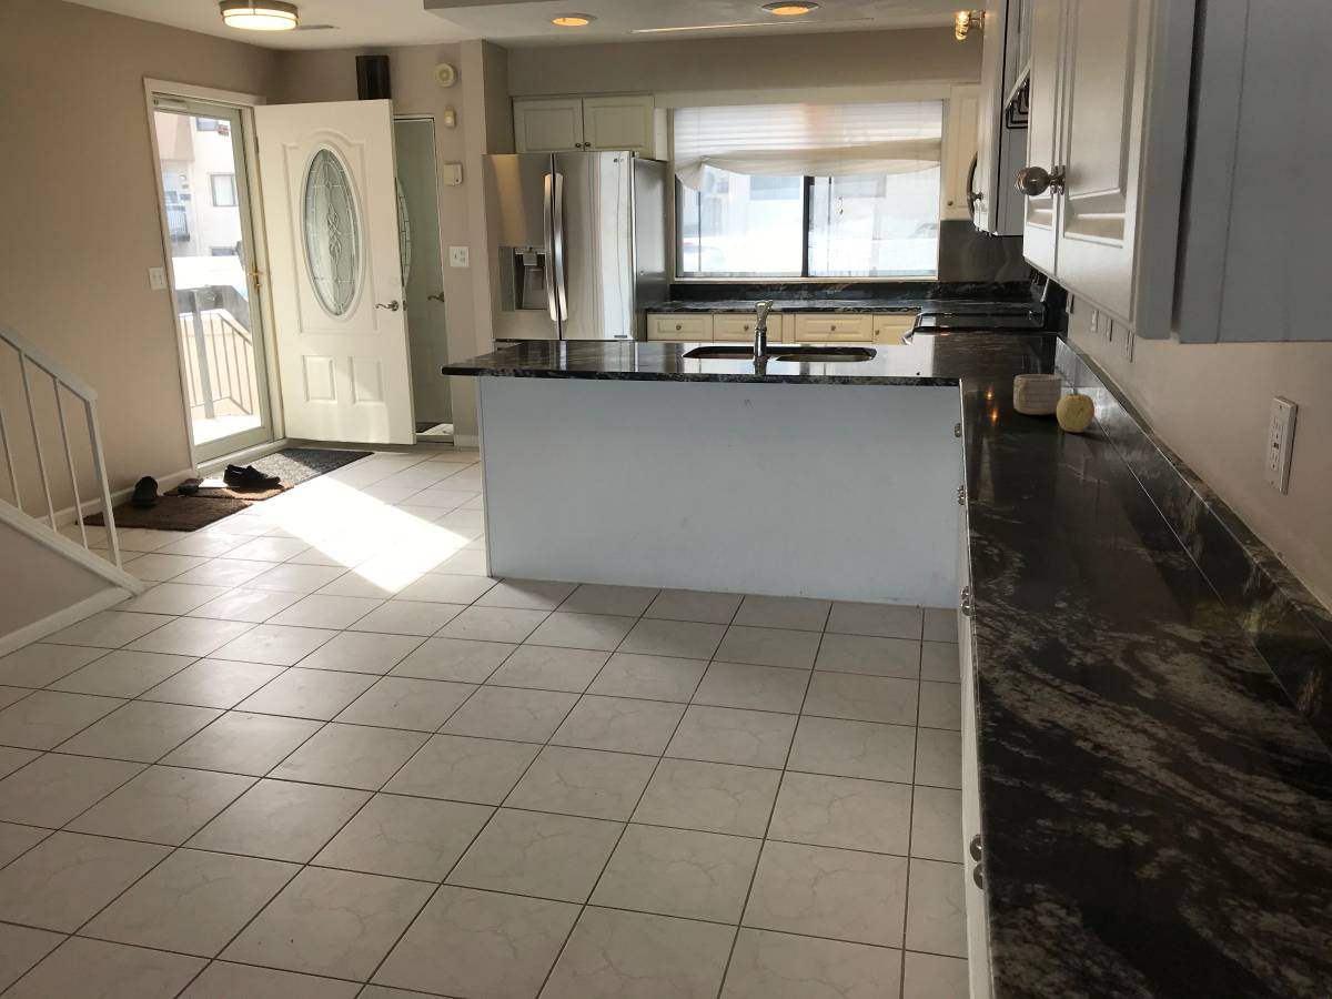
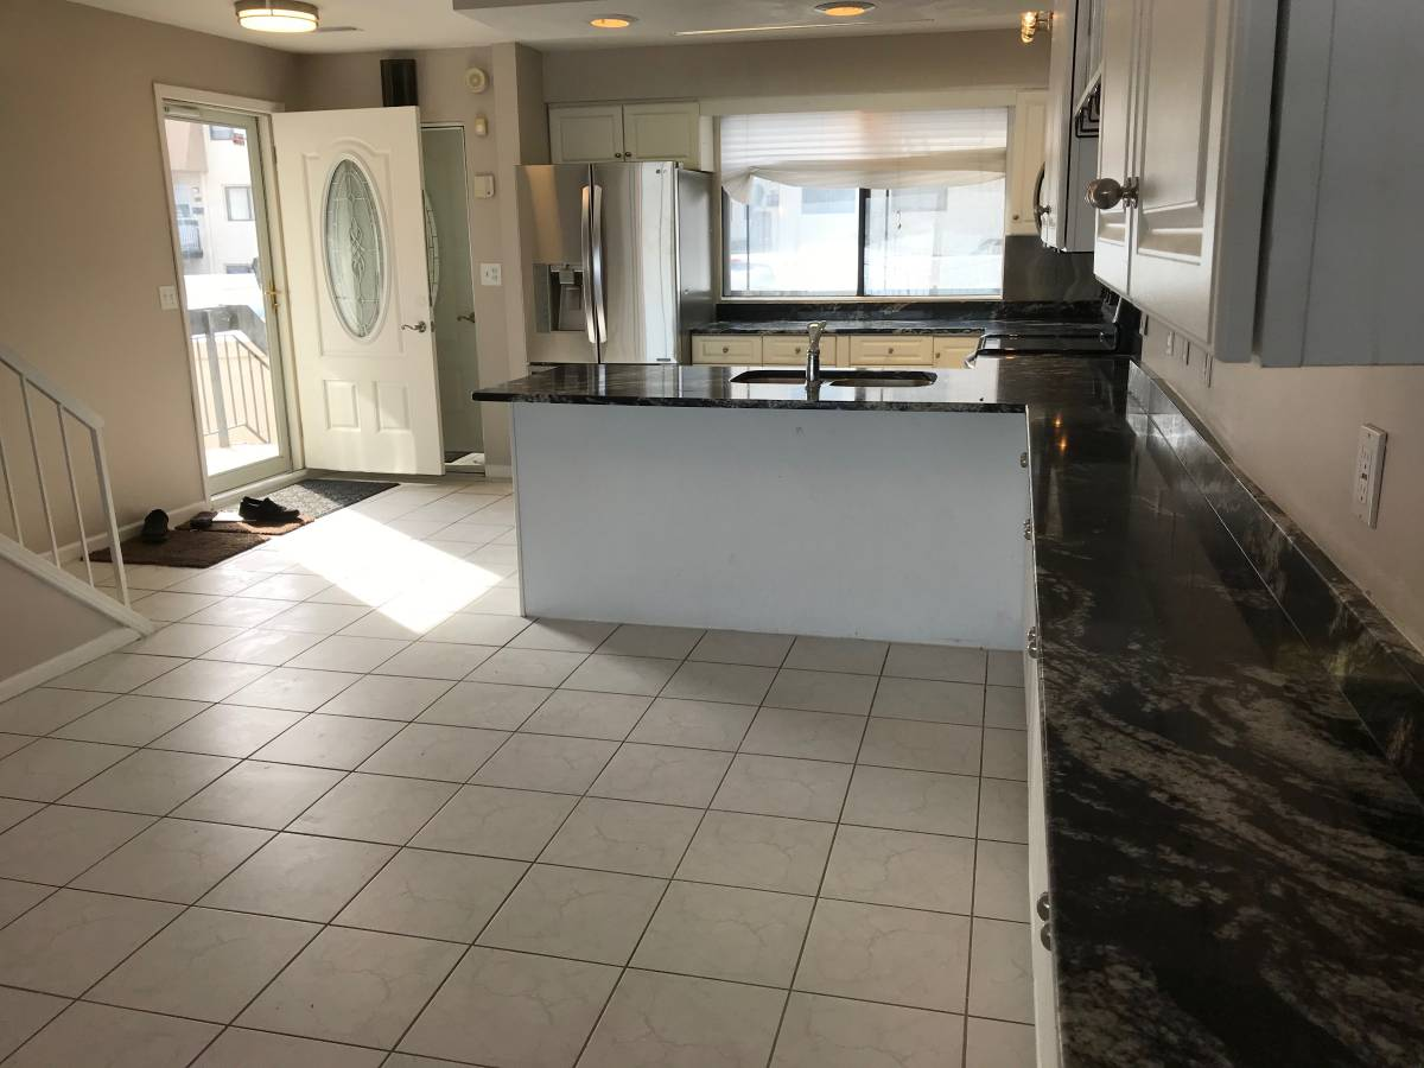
- mug (1033, 395)
- apple (1074, 412)
